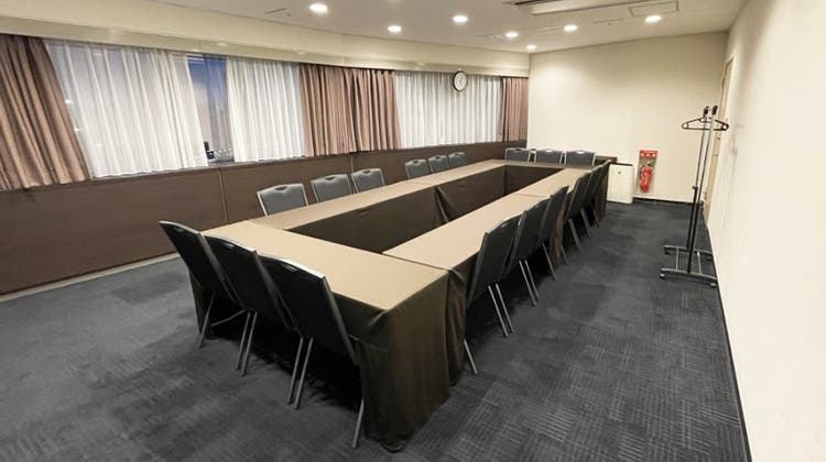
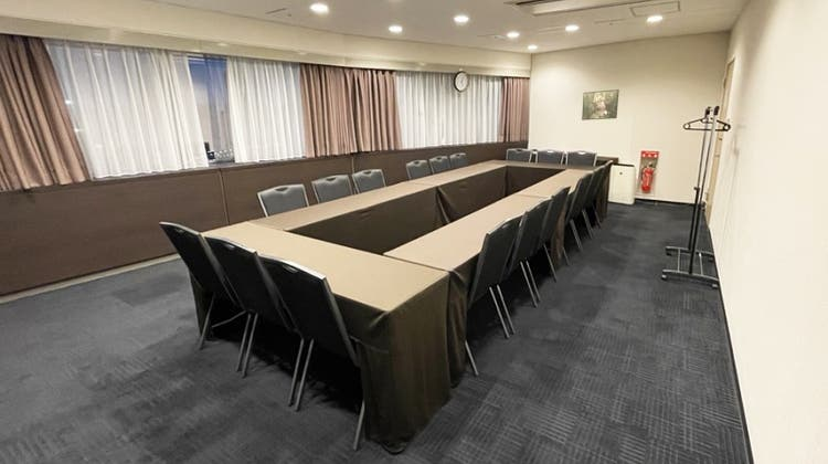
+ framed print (599, 105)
